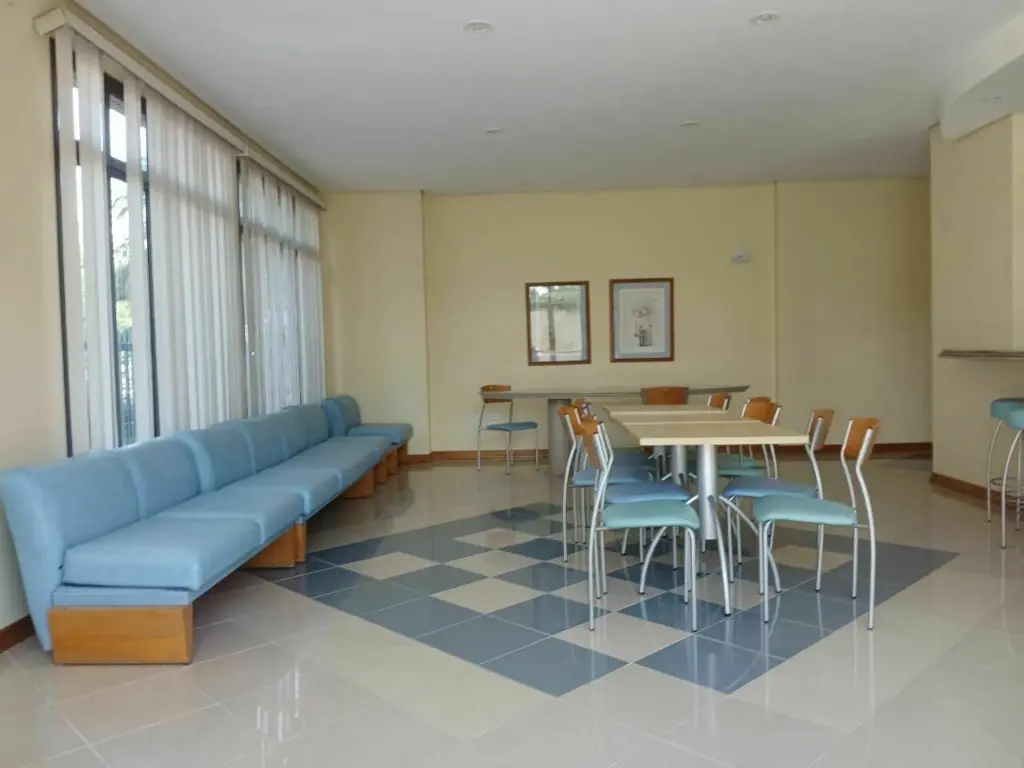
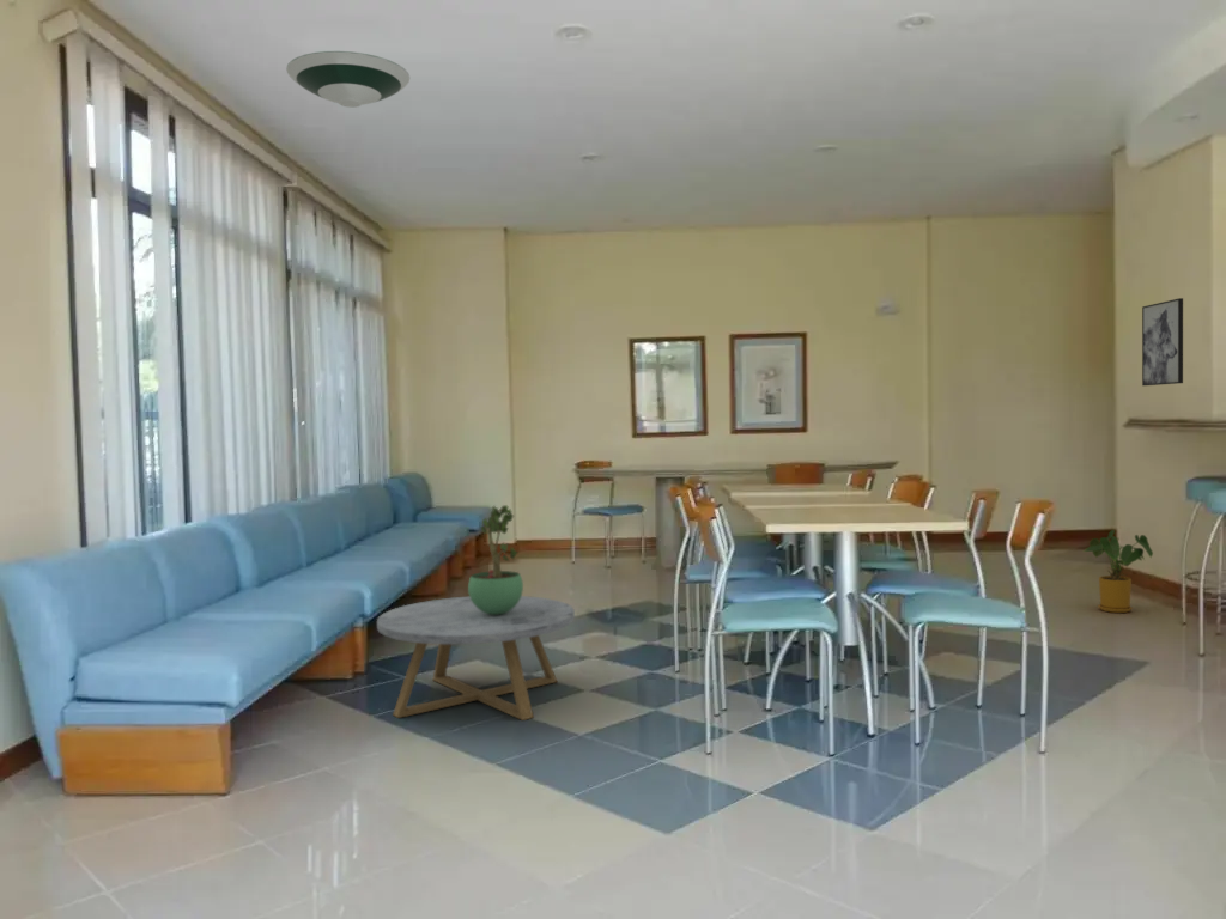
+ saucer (350, 89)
+ house plant (1118, 570)
+ coffee table (478, 643)
+ wall art (1161, 343)
+ potted plant (493, 559)
